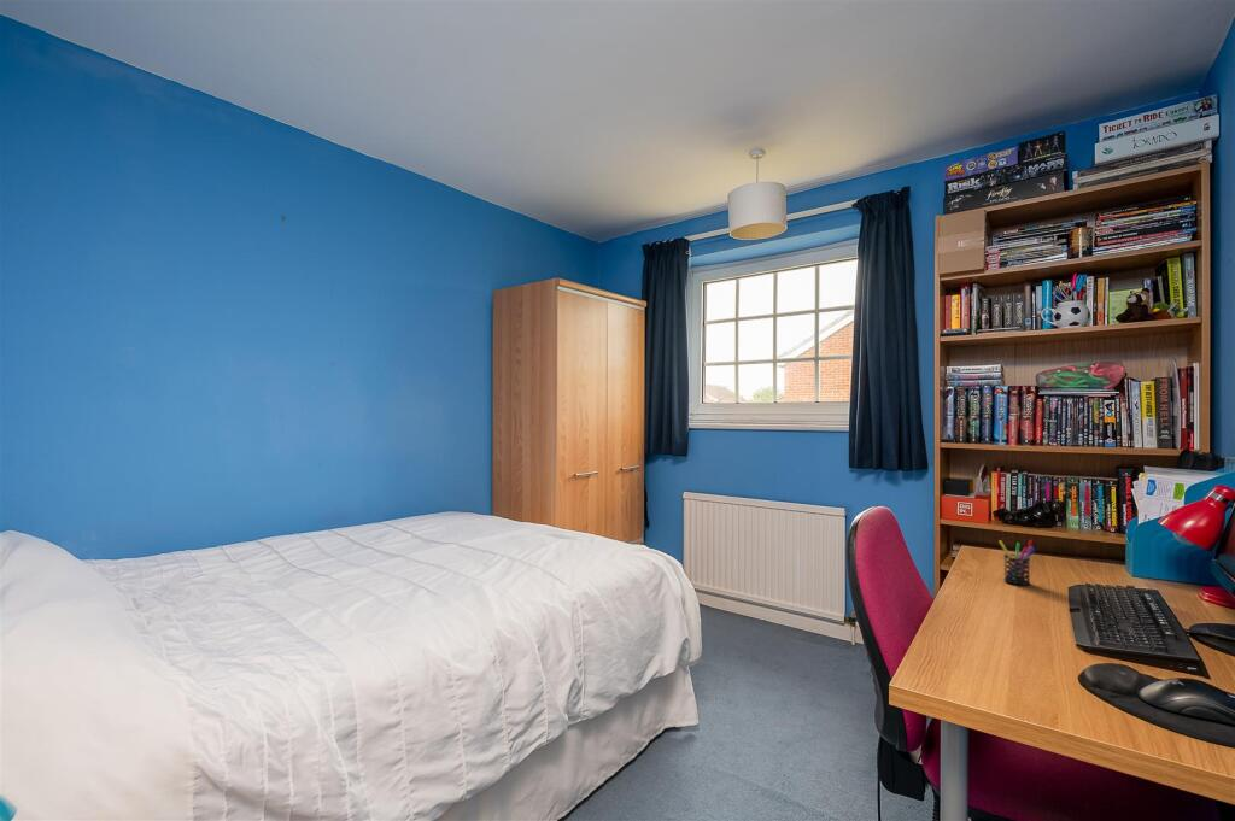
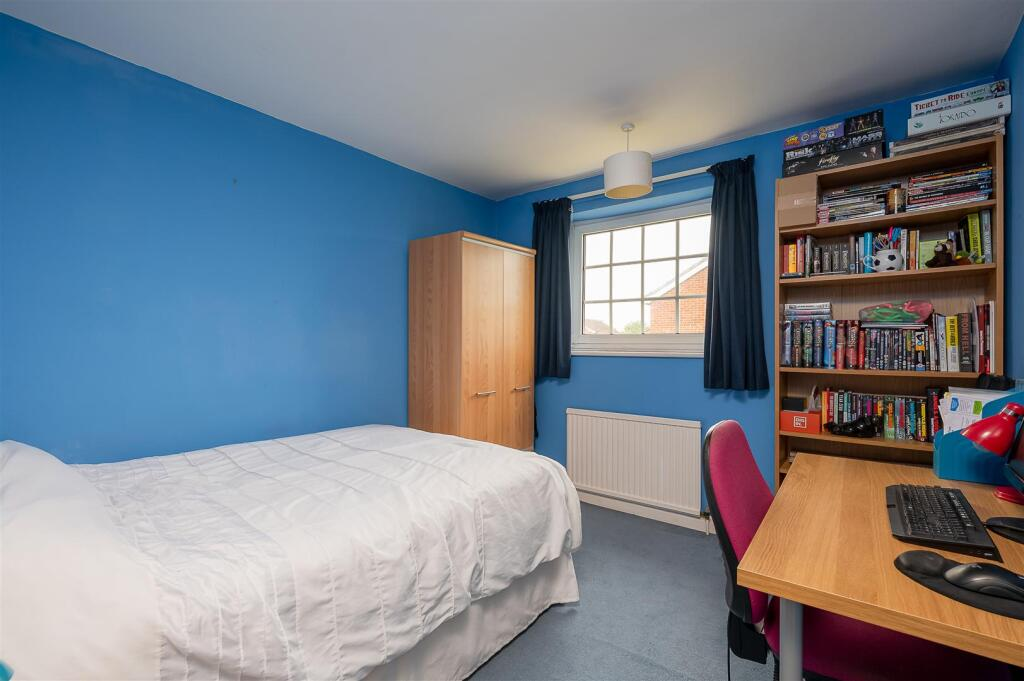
- pen holder (1018, 559)
